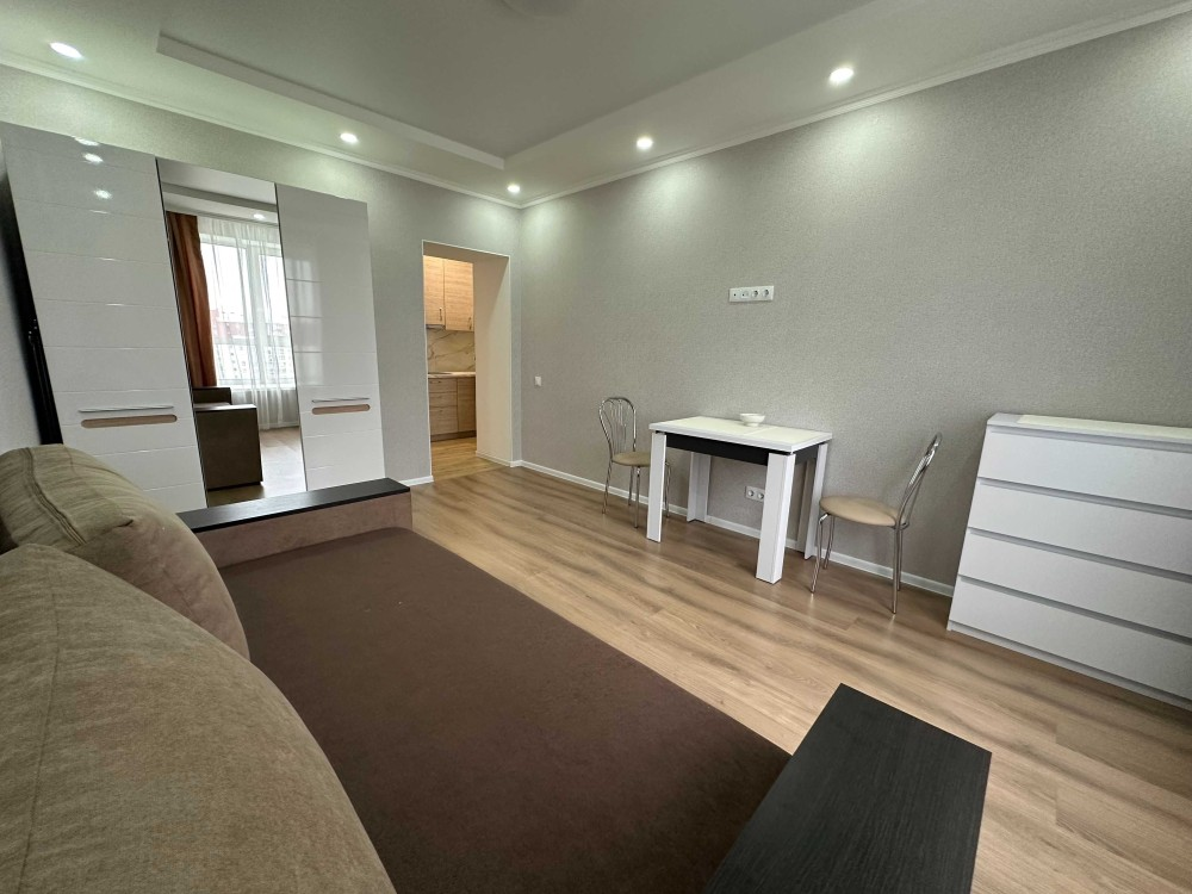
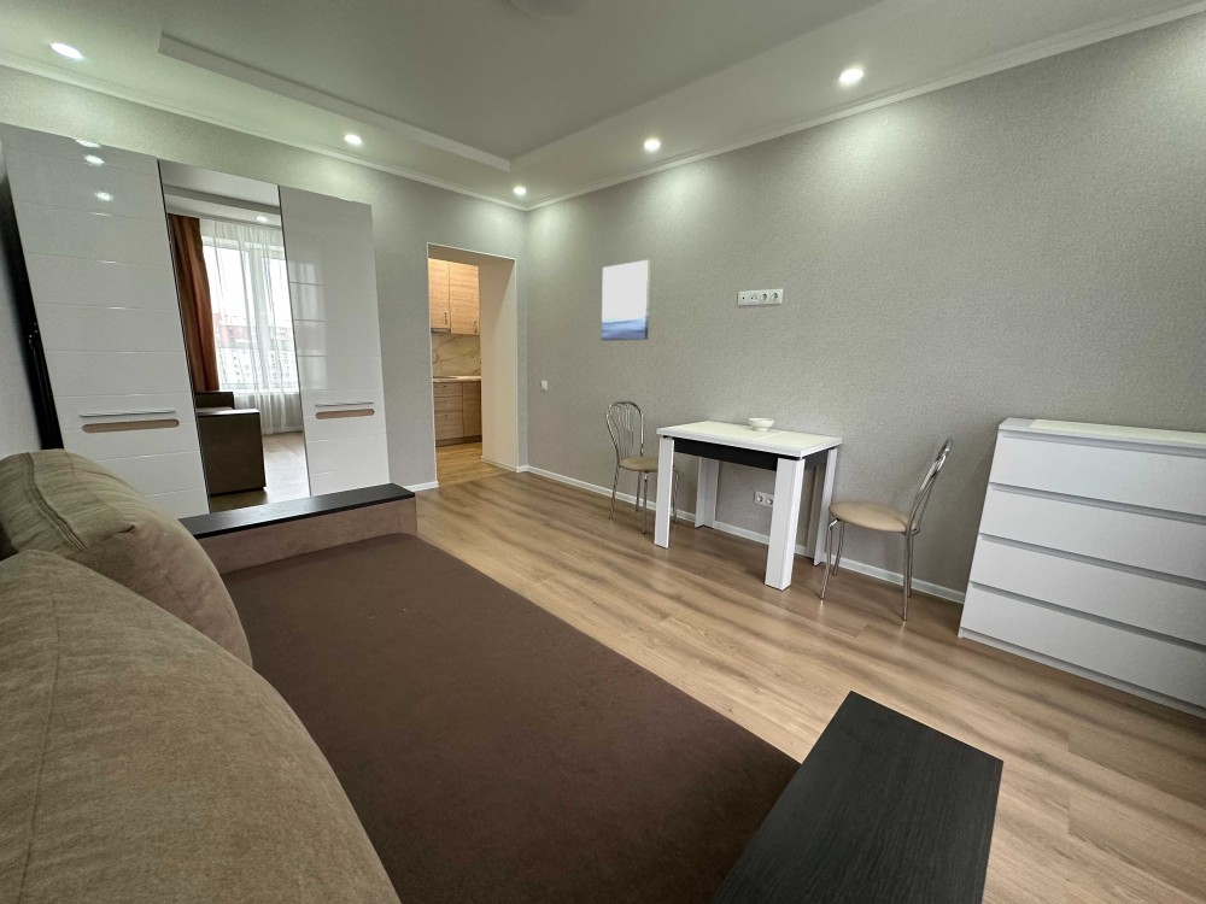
+ wall art (625, 303)
